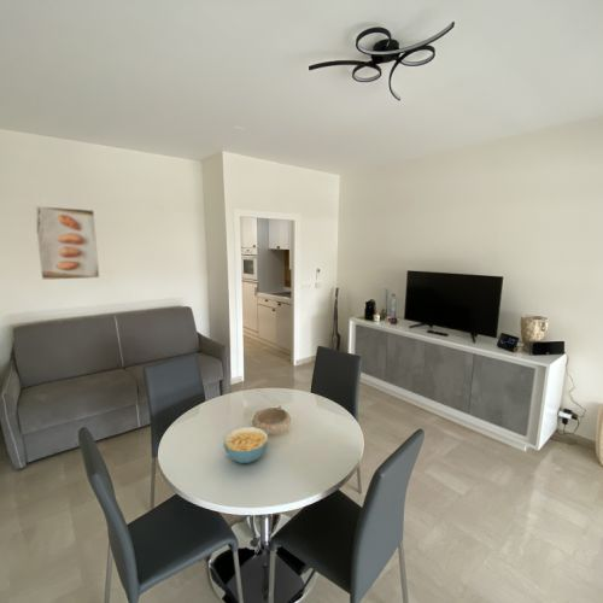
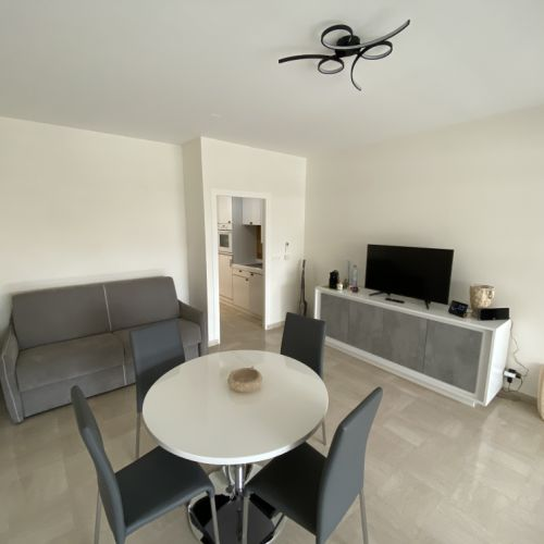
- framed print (68, 244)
- cereal bowl (246, 447)
